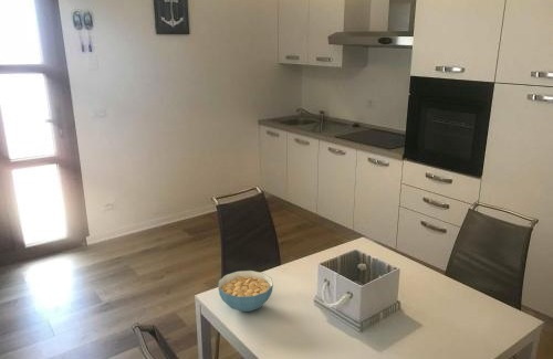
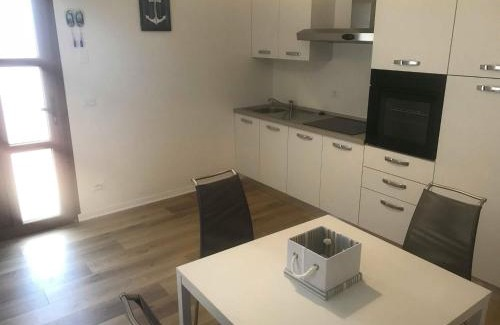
- cereal bowl (246, 295)
